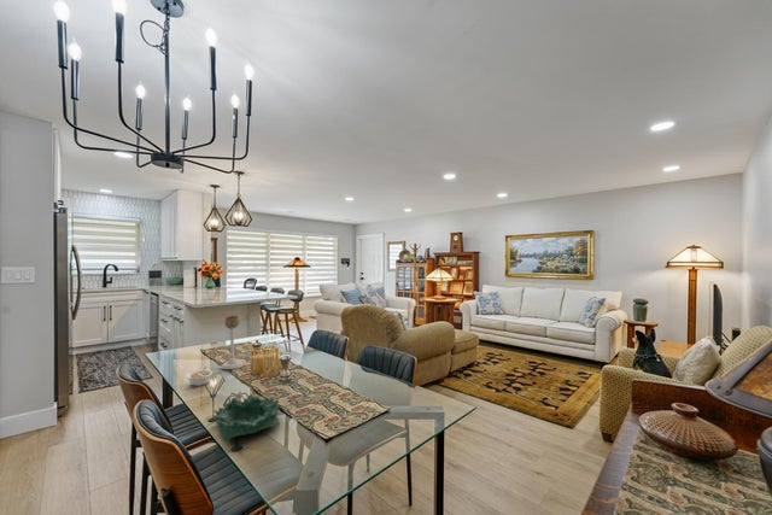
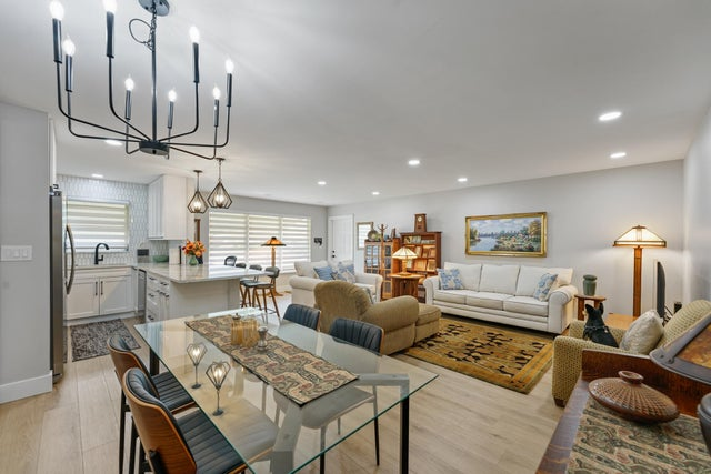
- decorative bowl (247, 415)
- candle holder (232, 341)
- legume (199, 376)
